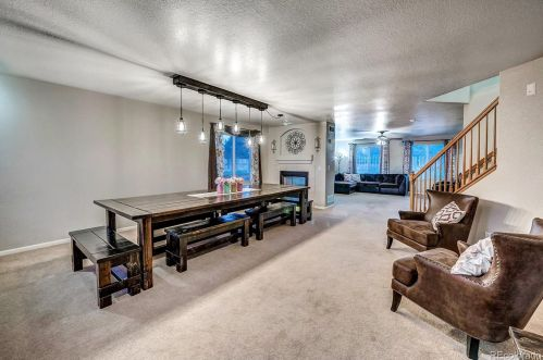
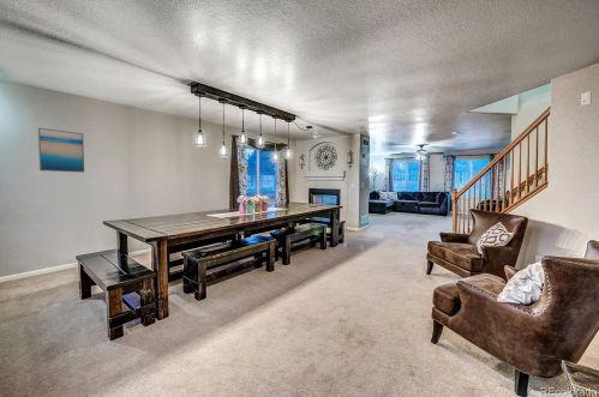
+ wall art (61, 151)
